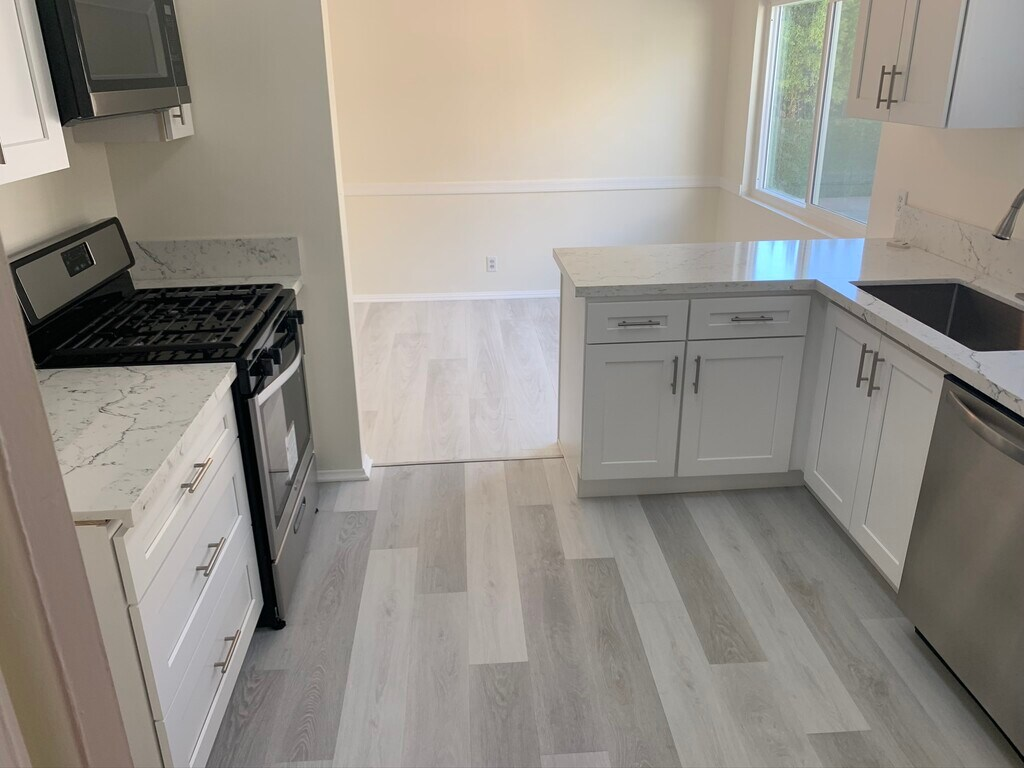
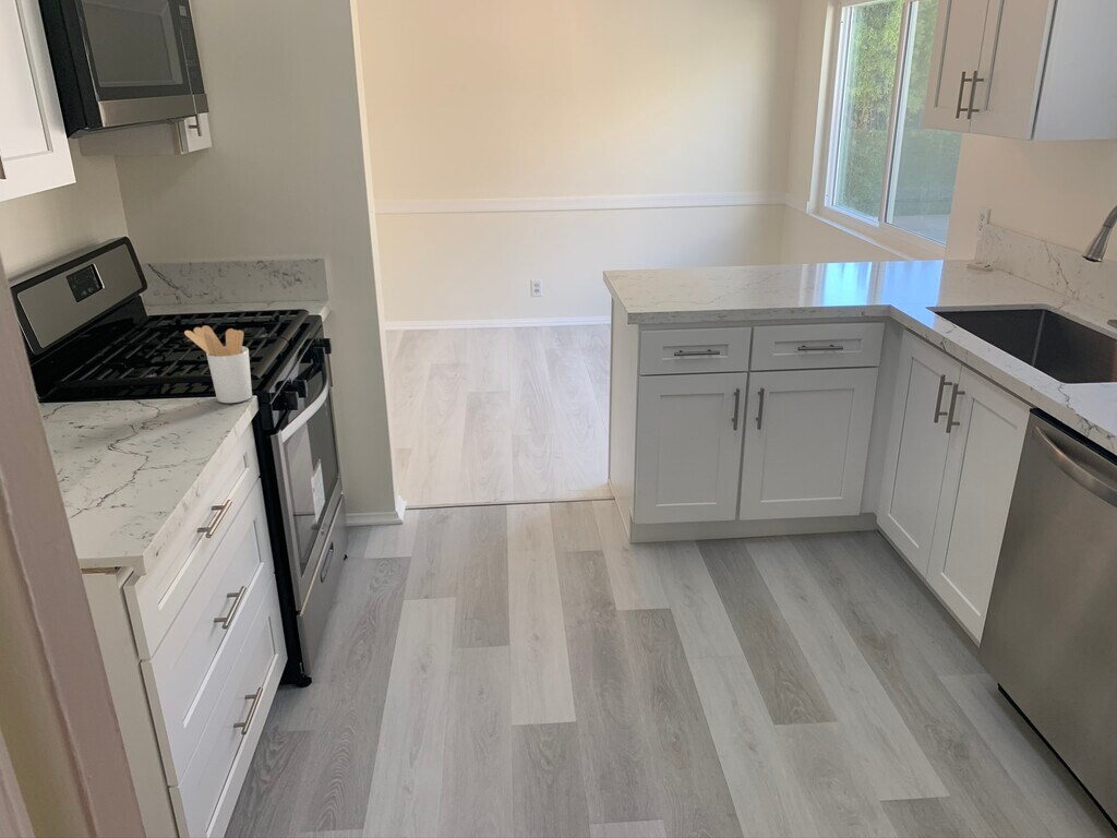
+ utensil holder (220, 362)
